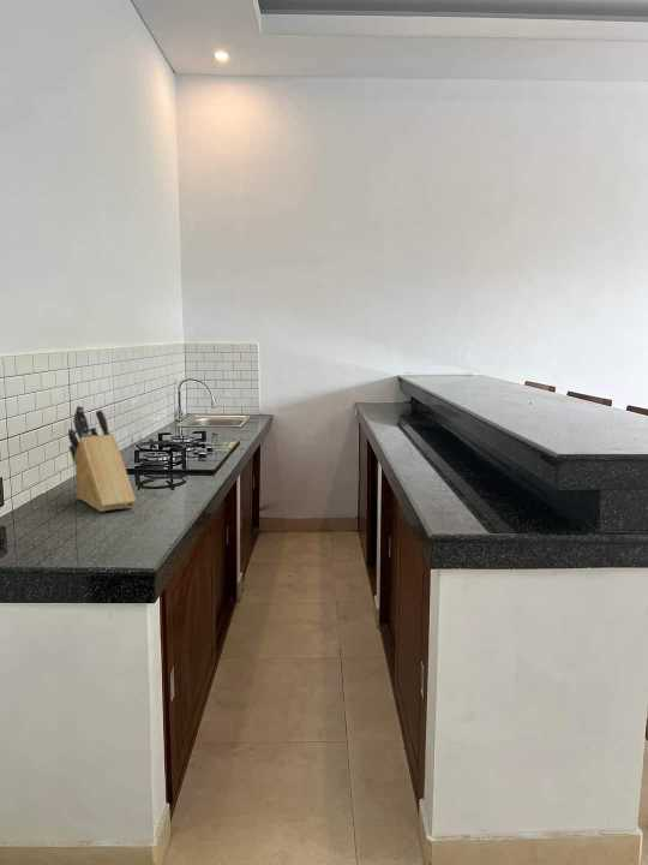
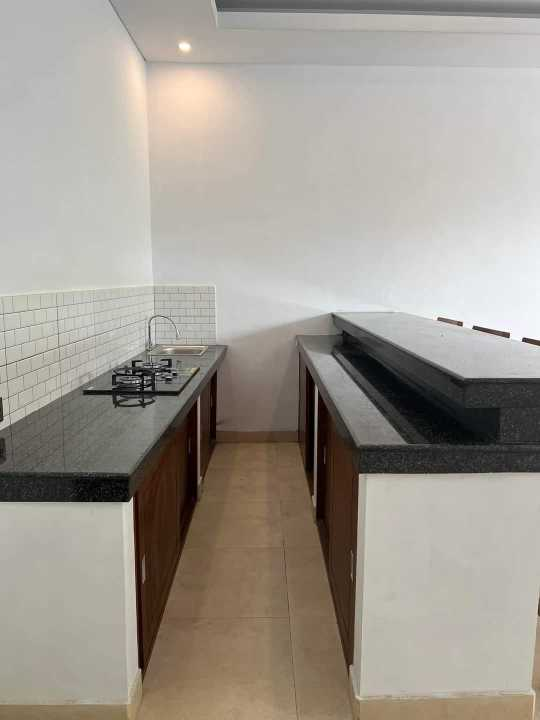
- knife block (98, 454)
